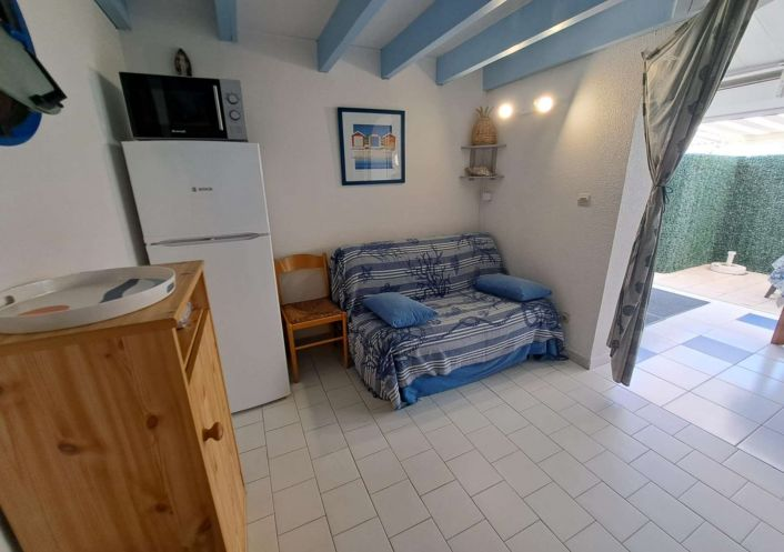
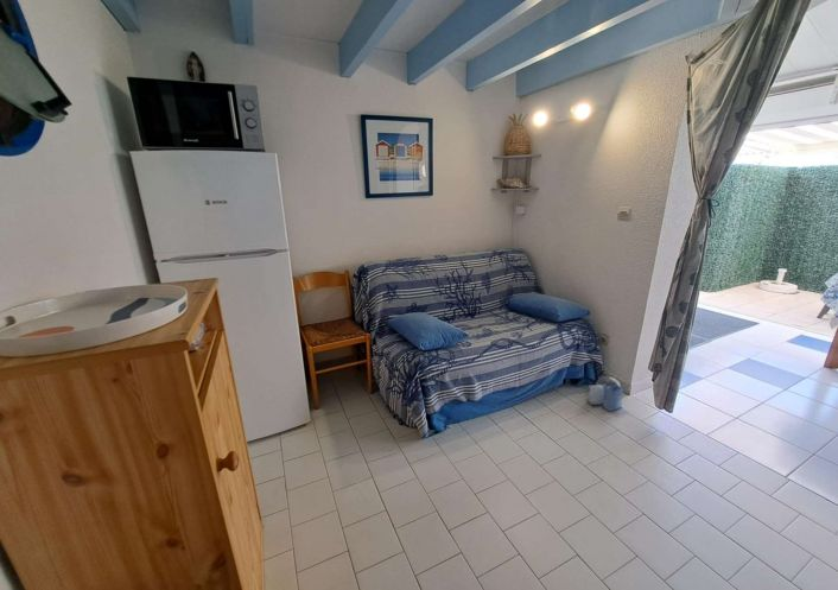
+ shopping bag (605, 388)
